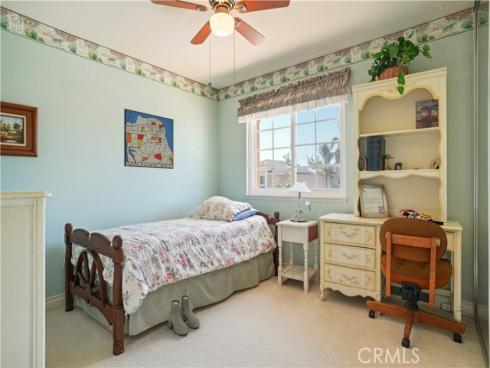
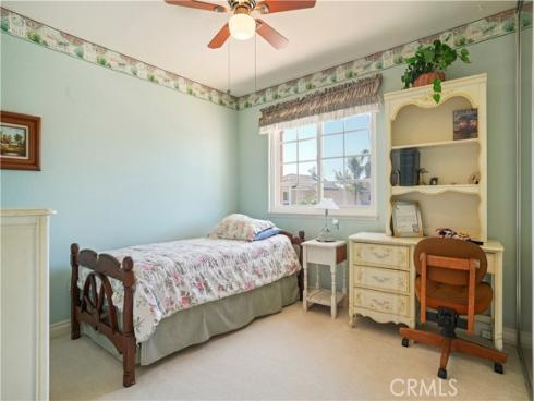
- wall art (150, 141)
- boots (183, 313)
